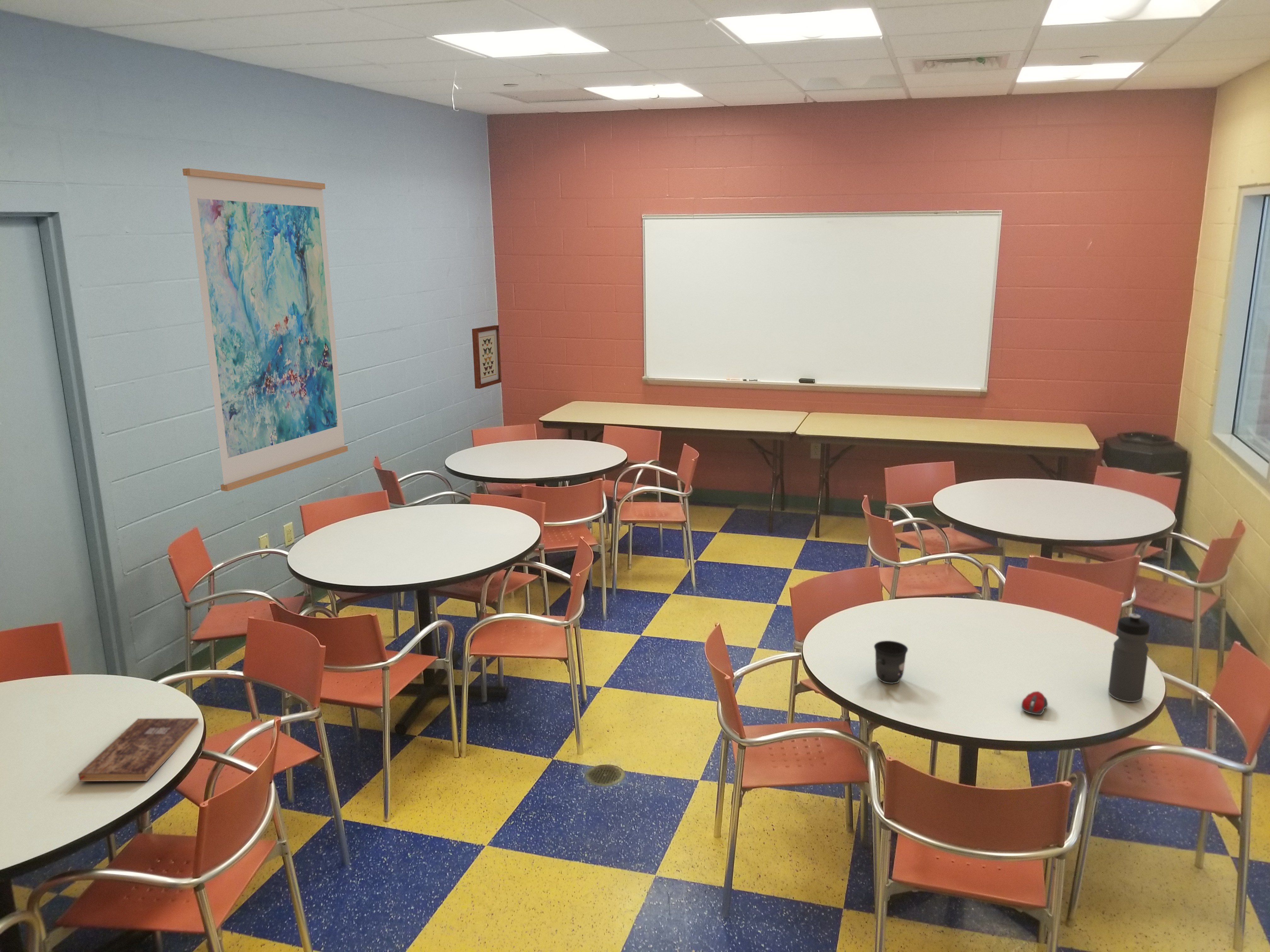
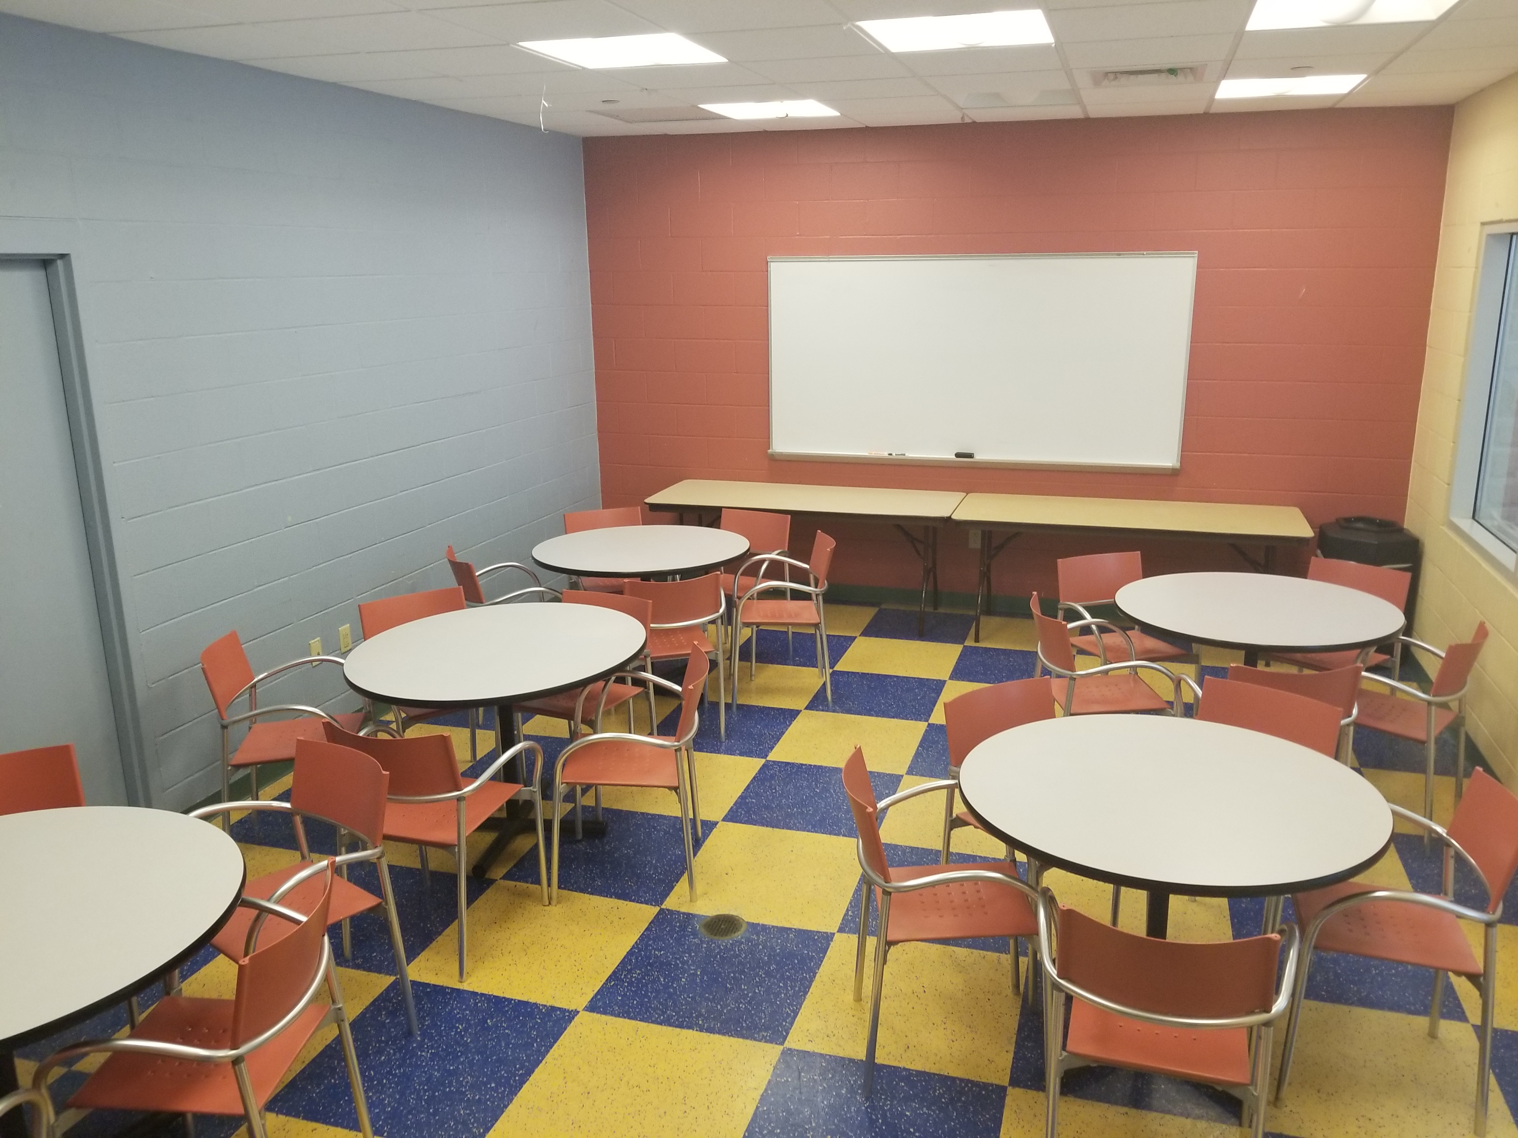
- wall art (487, 356)
- wall art (276, 328)
- computer mouse (1035, 701)
- mug (887, 665)
- bible (141, 749)
- water bottle (1130, 655)
